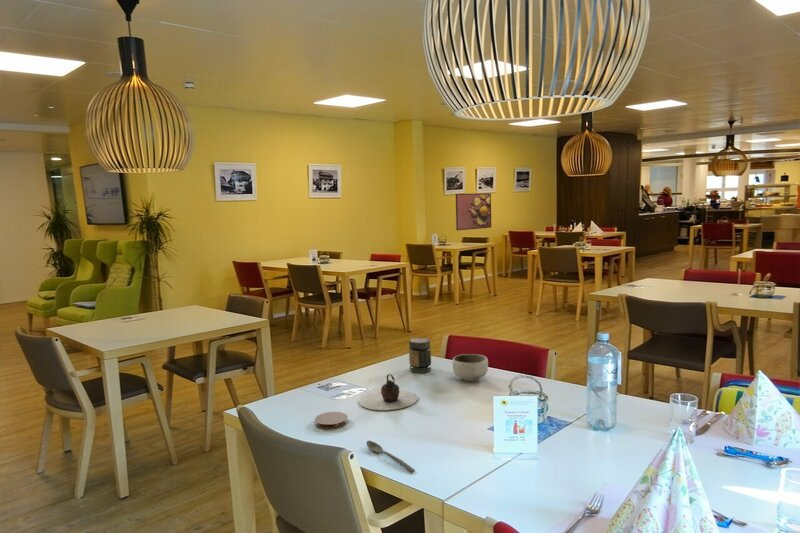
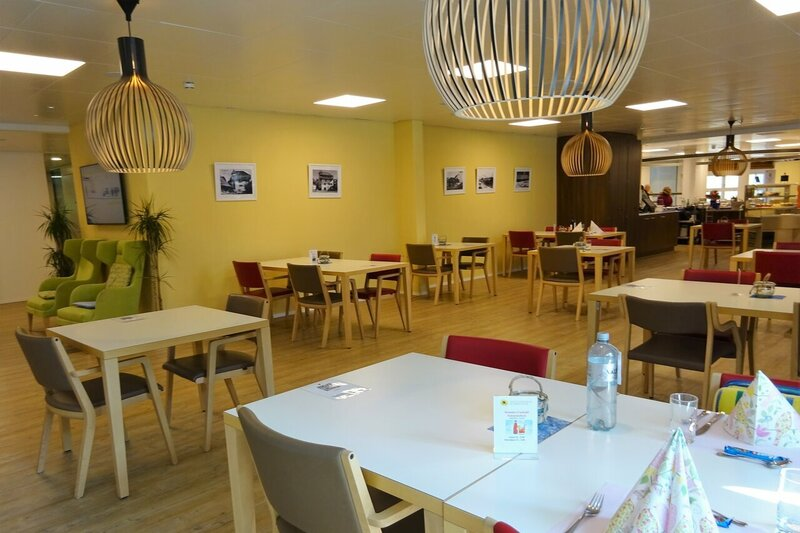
- teapot (387, 387)
- bowl (470, 367)
- coaster (331, 420)
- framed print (474, 211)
- jar (420, 354)
- spoon (389, 455)
